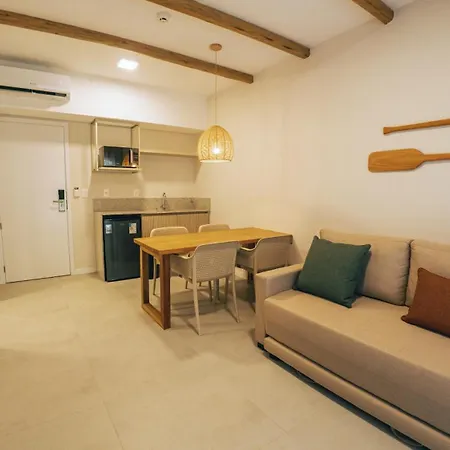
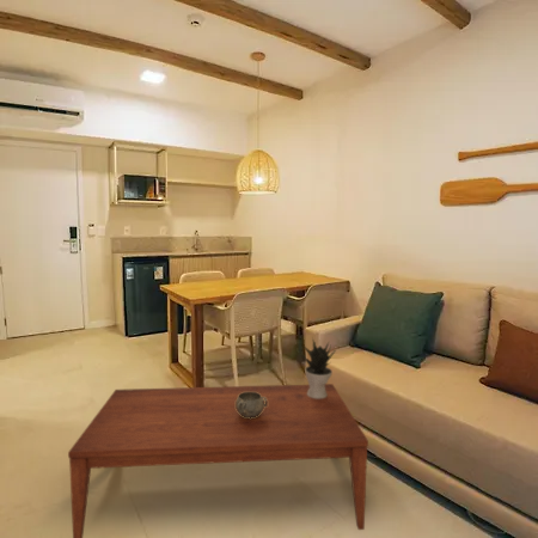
+ decorative bowl (251, 404)
+ coffee table (225, 451)
+ potted plant (317, 366)
